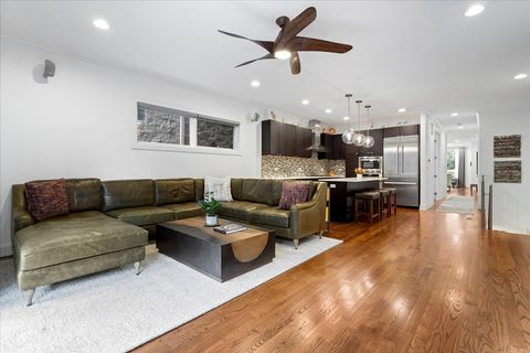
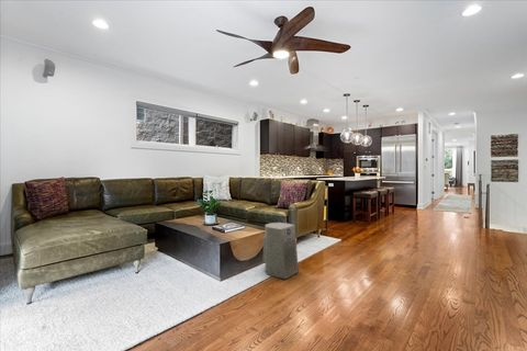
+ fan (278, 248)
